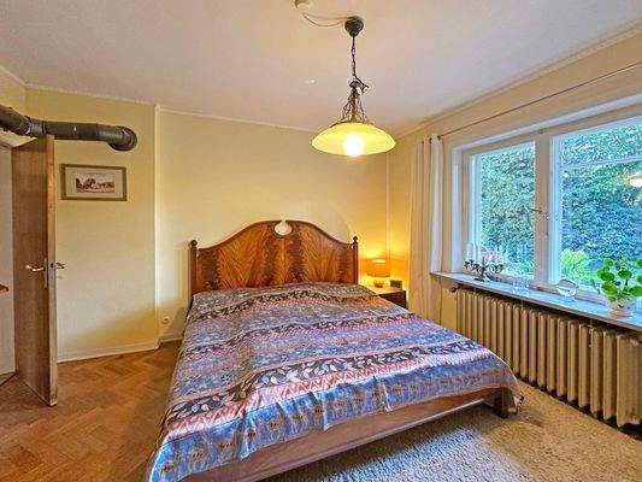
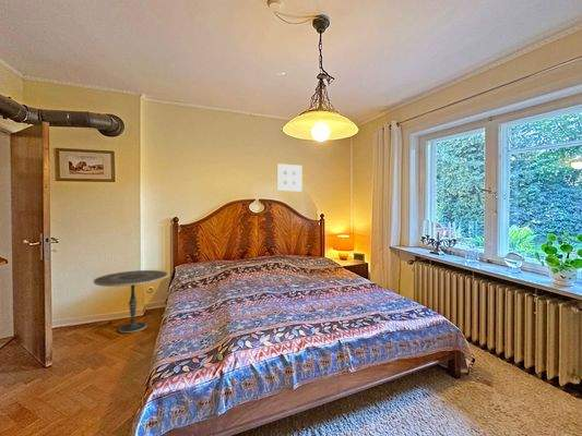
+ wall art (289, 178)
+ side table (132, 302)
